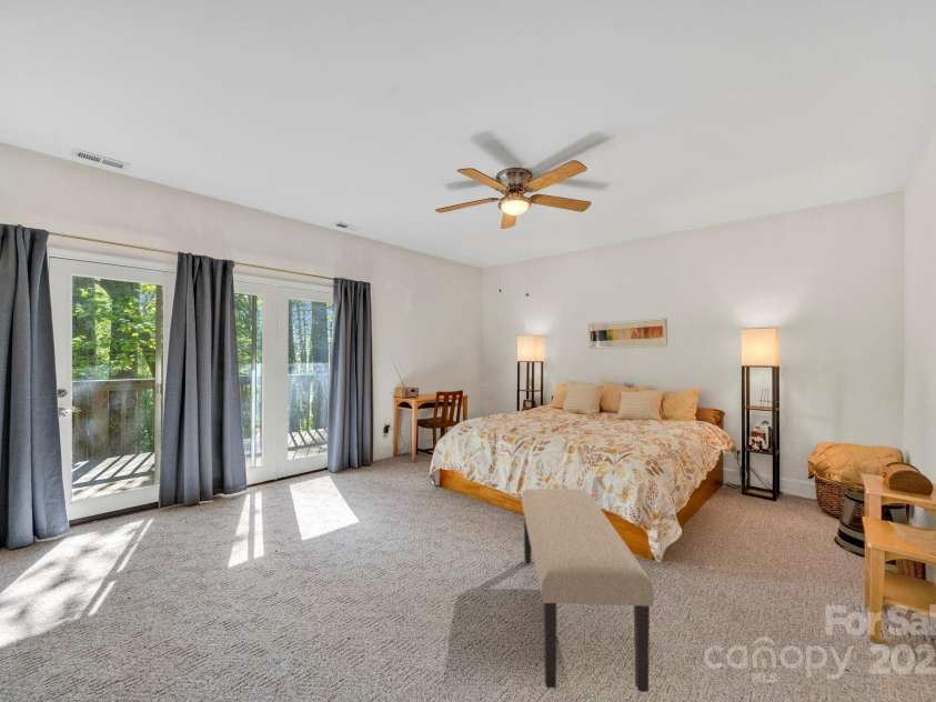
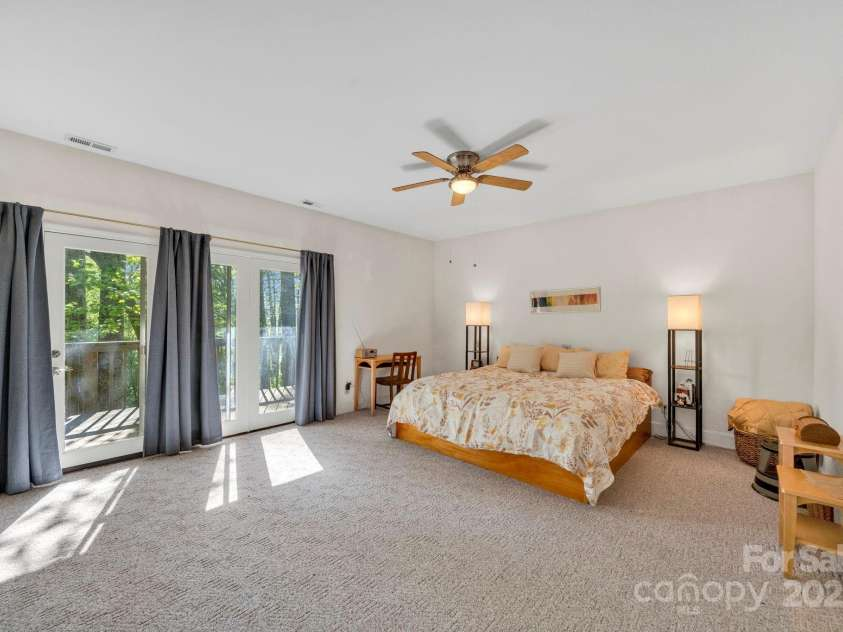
- bench (571, 563)
